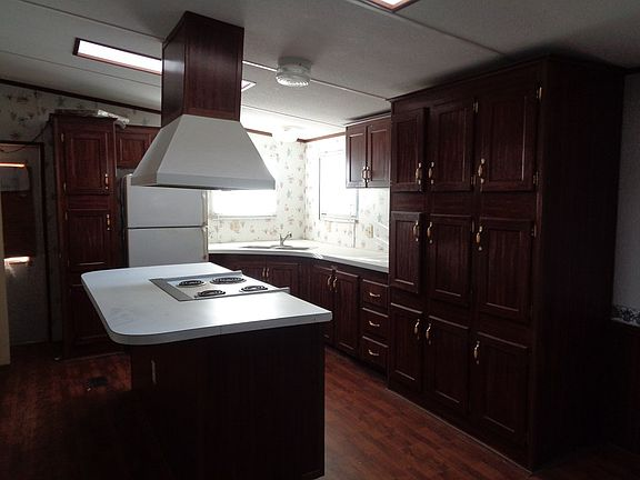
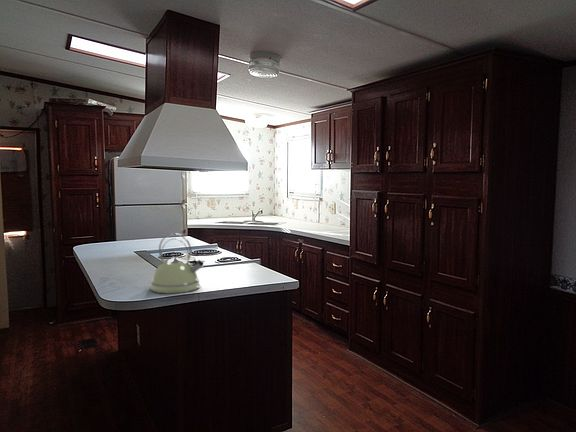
+ kettle (178, 260)
